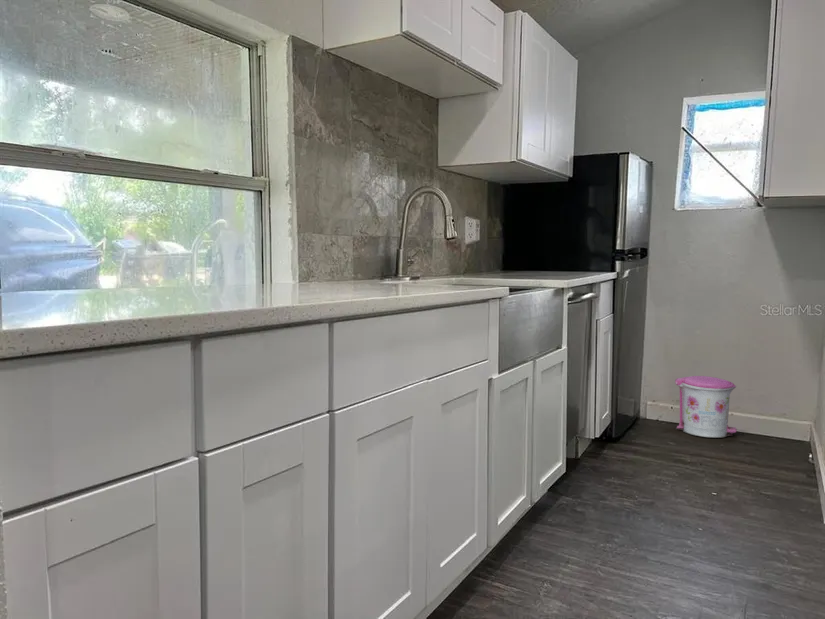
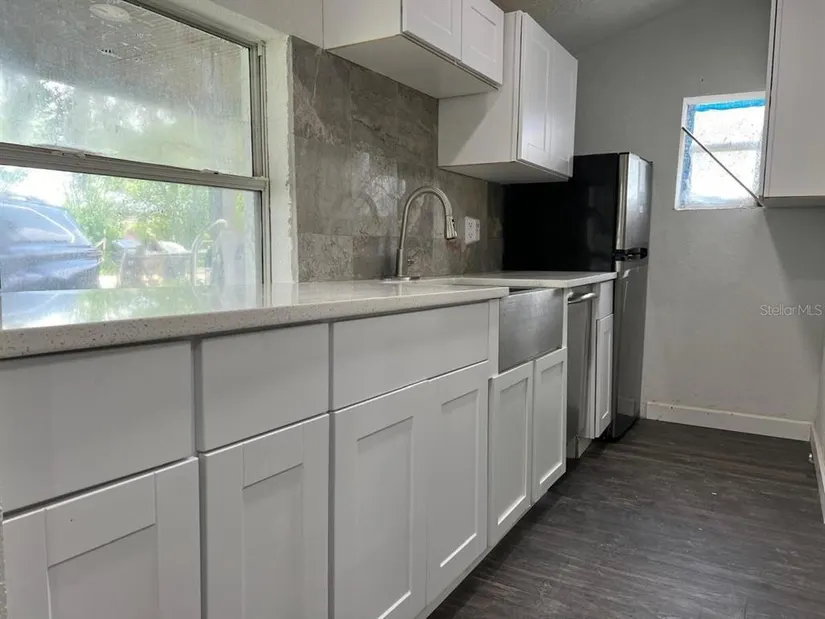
- trash can (705, 405)
